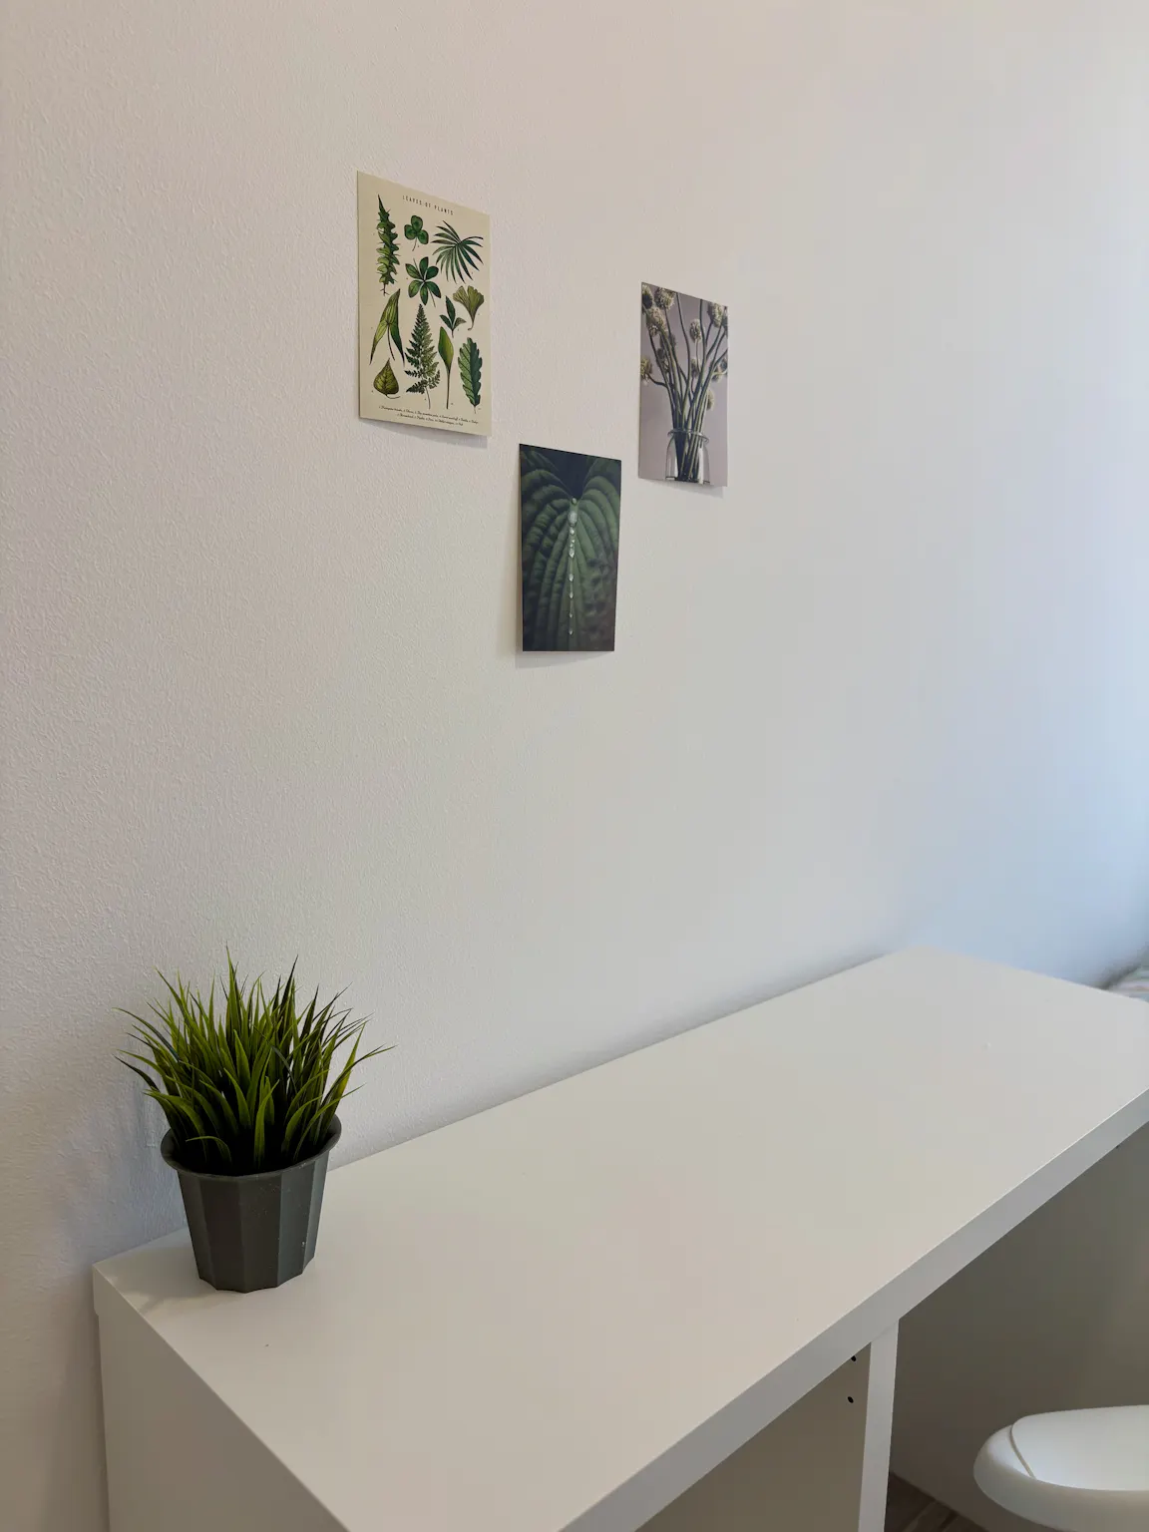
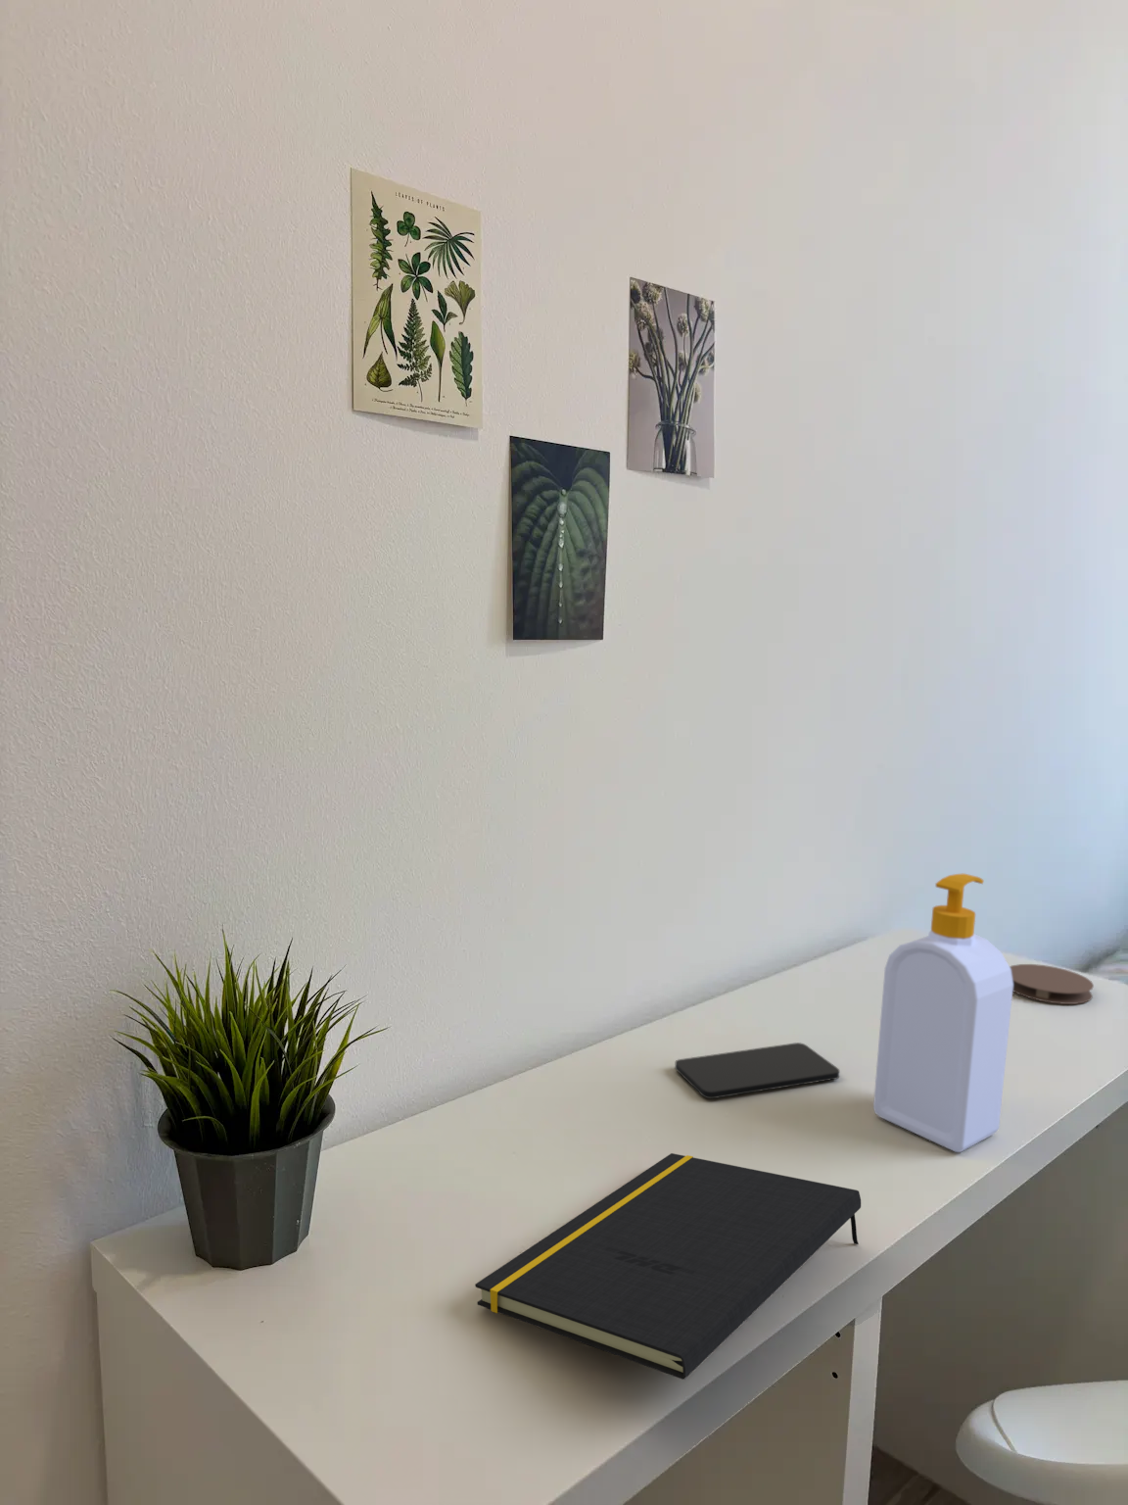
+ soap bottle (948, 1003)
+ coaster (1047, 982)
+ notepad (677, 1244)
+ smartphone (756, 1069)
